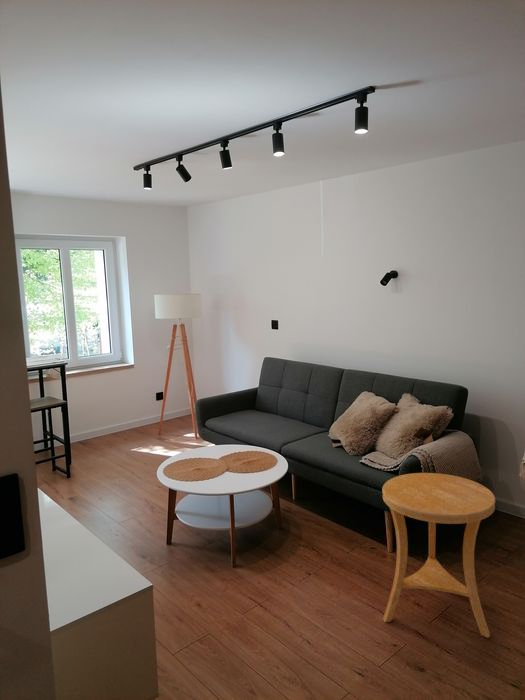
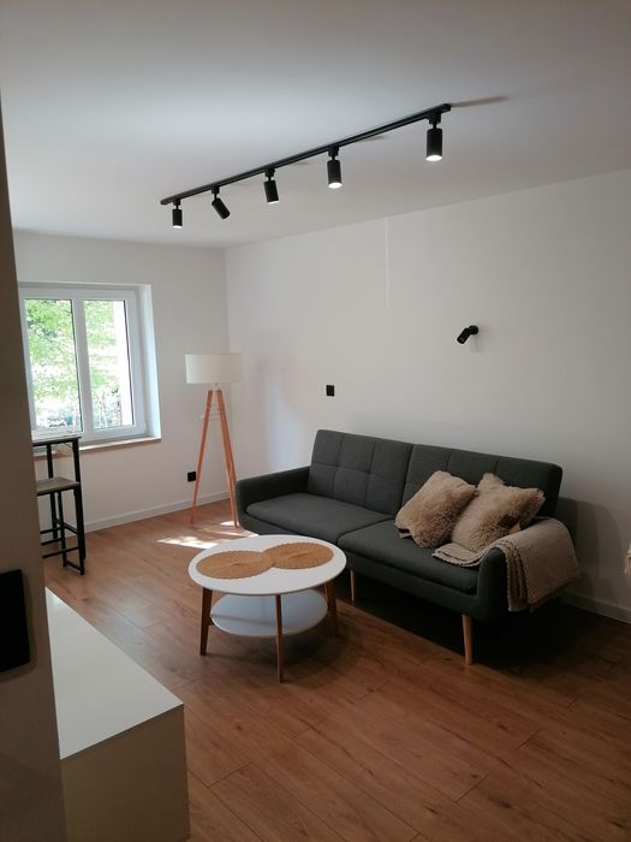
- side table (434, 553)
